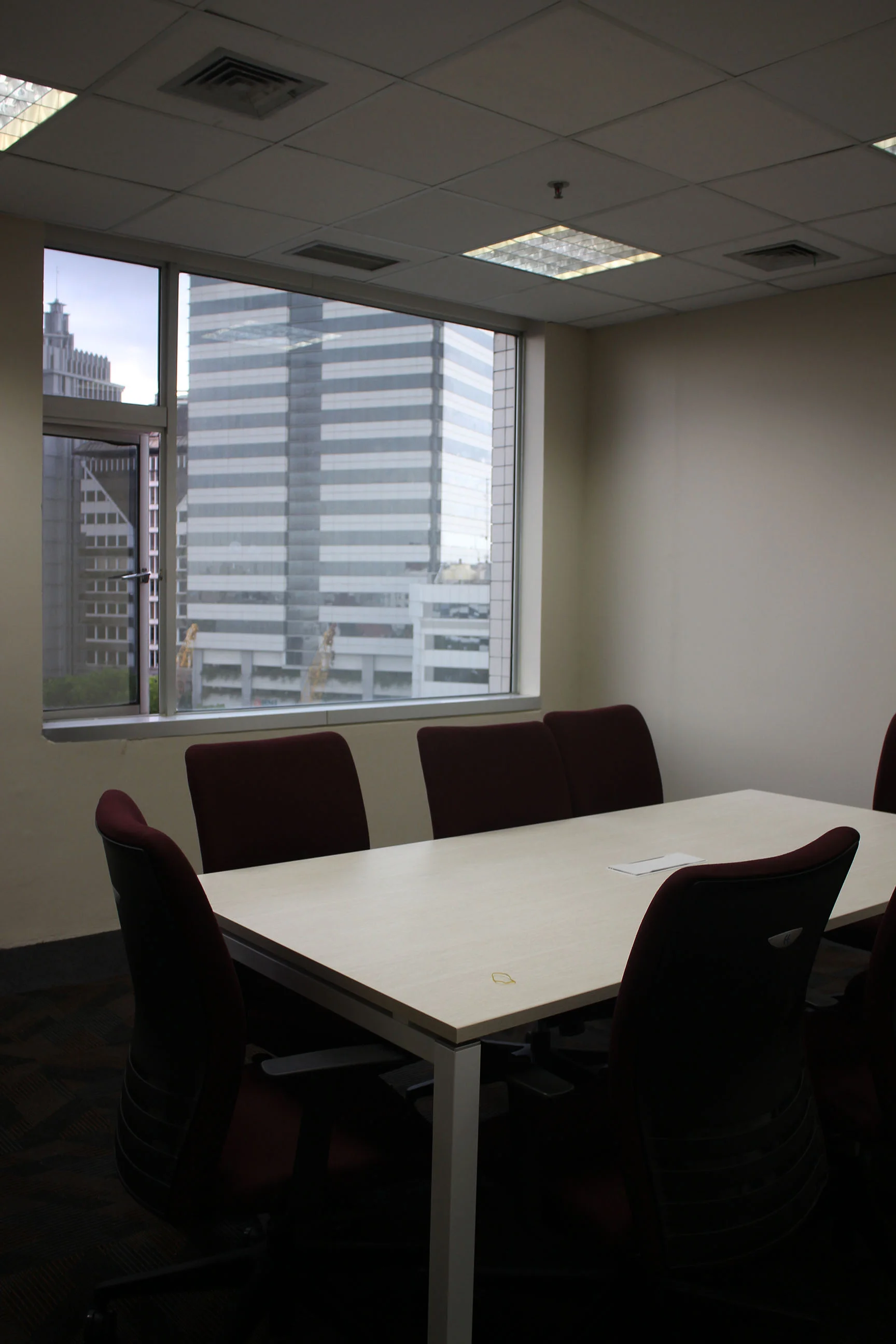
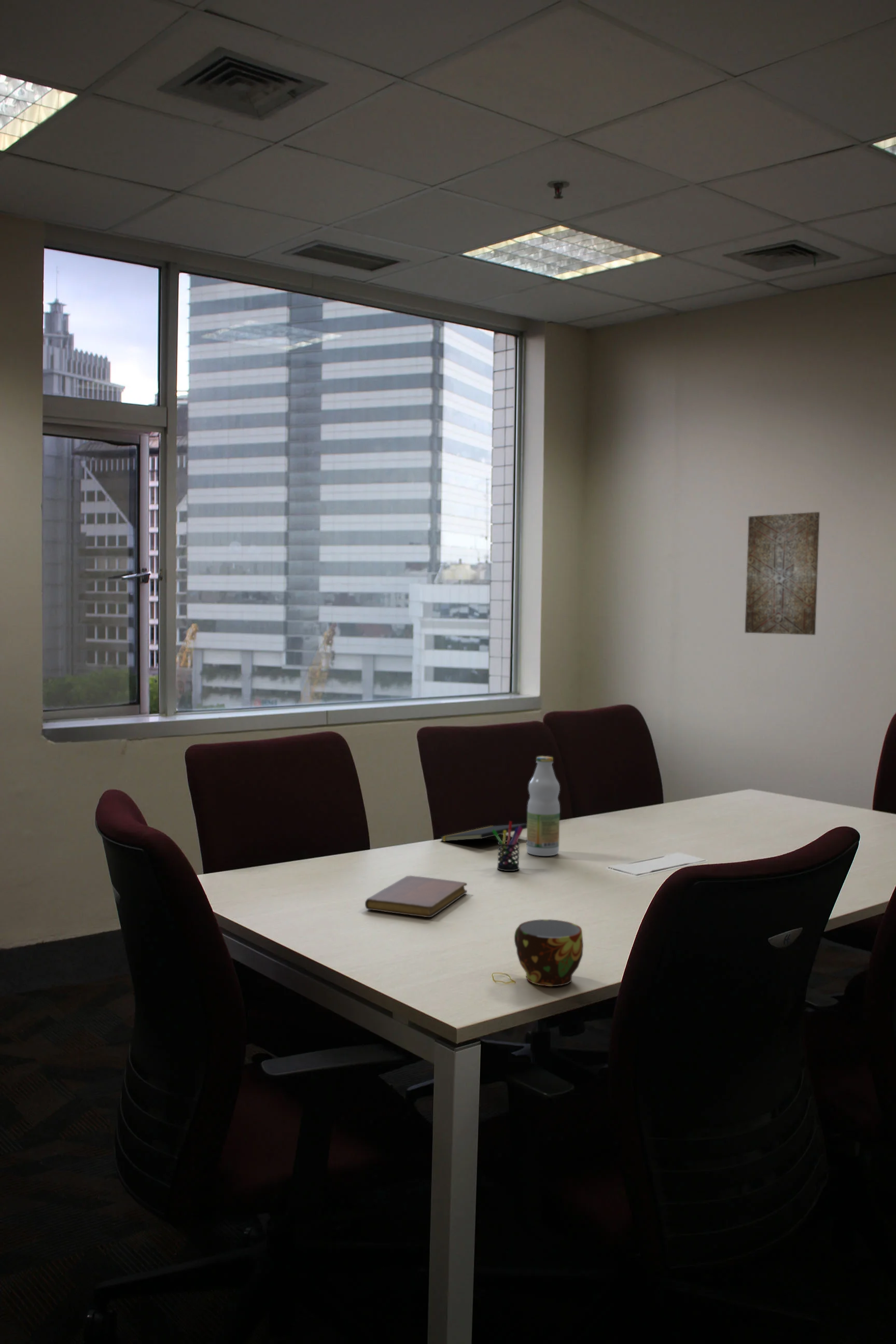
+ notepad (485, 832)
+ pen holder (506, 845)
+ bottle (543, 805)
+ wall art (781, 574)
+ cup (545, 953)
+ notebook (417, 895)
